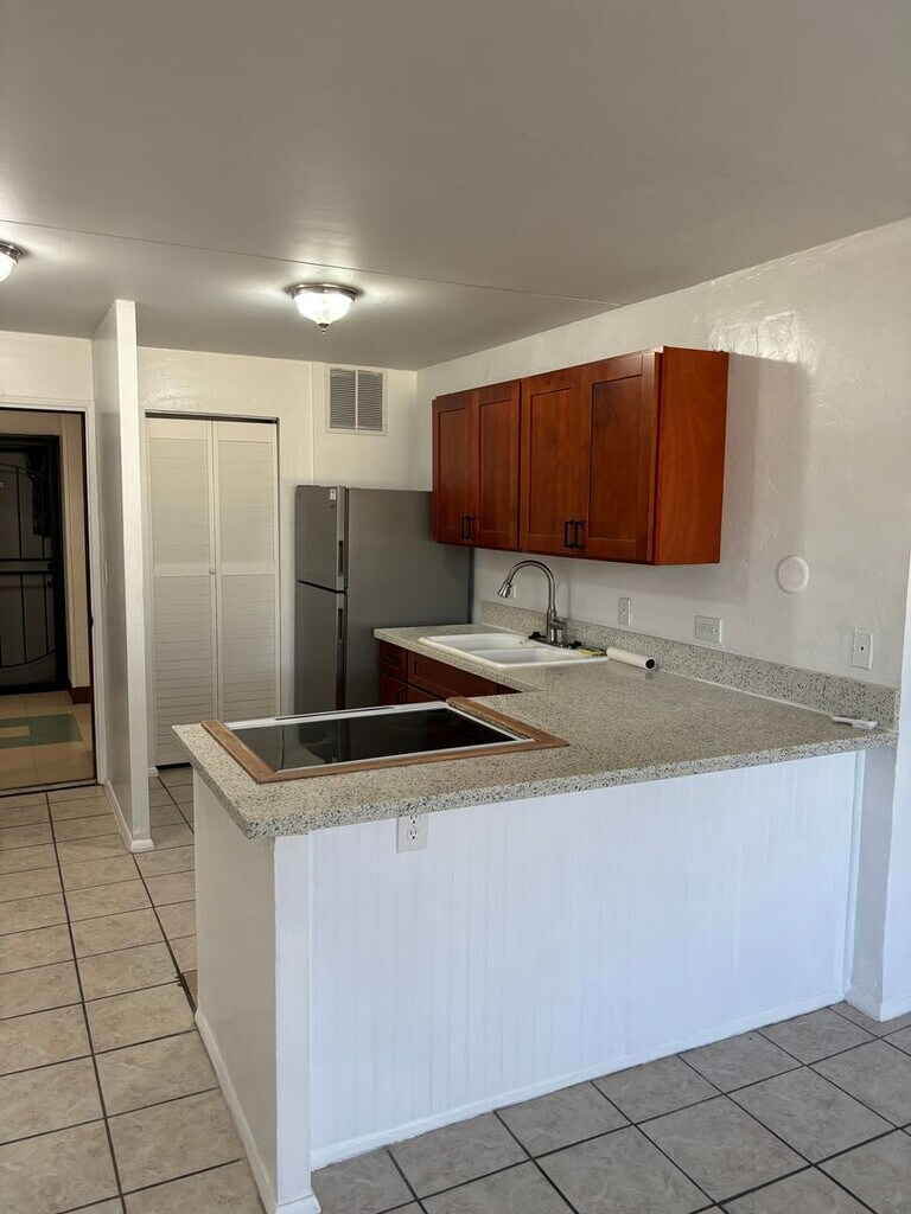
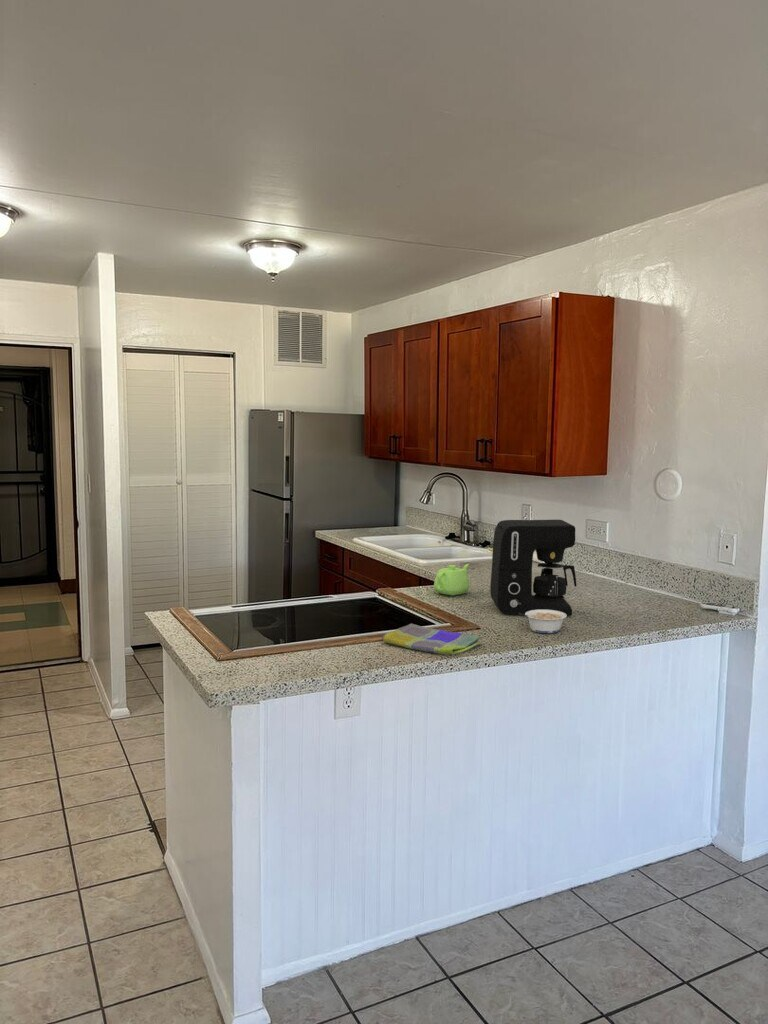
+ teapot (453, 578)
+ legume (544, 620)
+ dish towel (430, 638)
+ coffee maker (538, 565)
